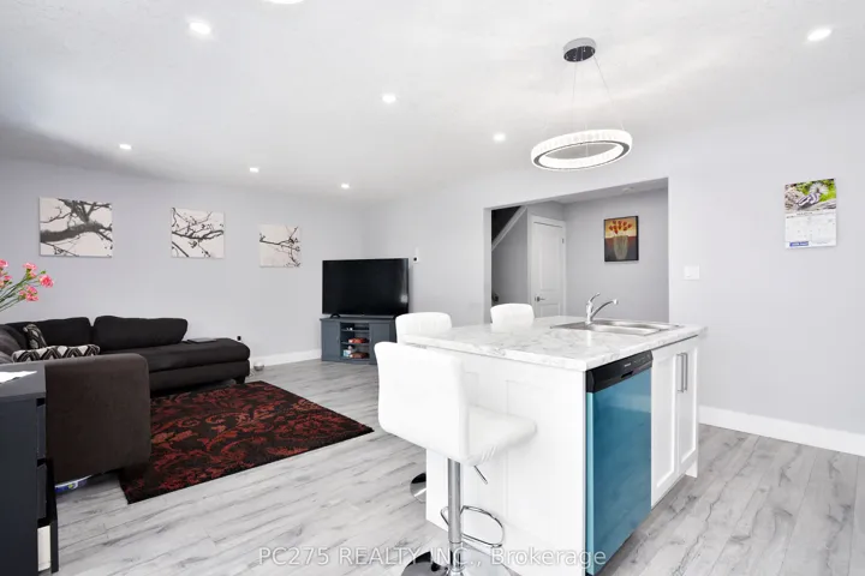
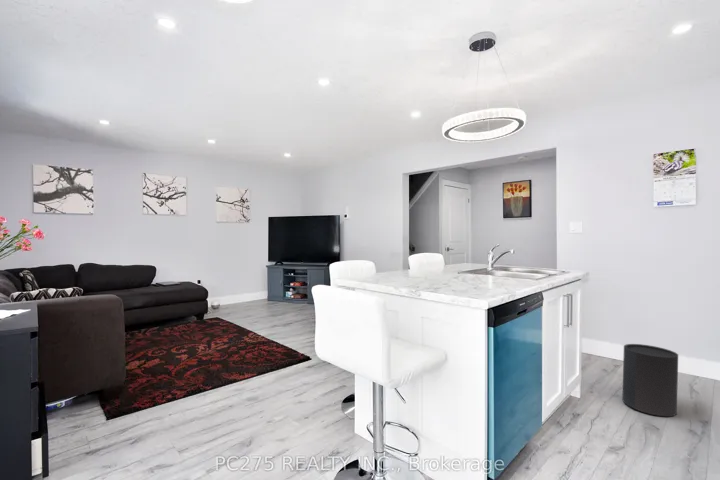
+ trash can (649, 377)
